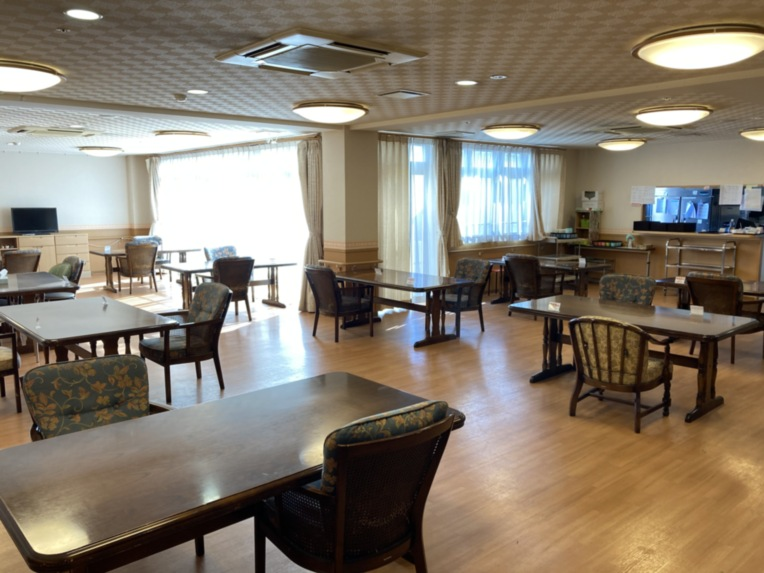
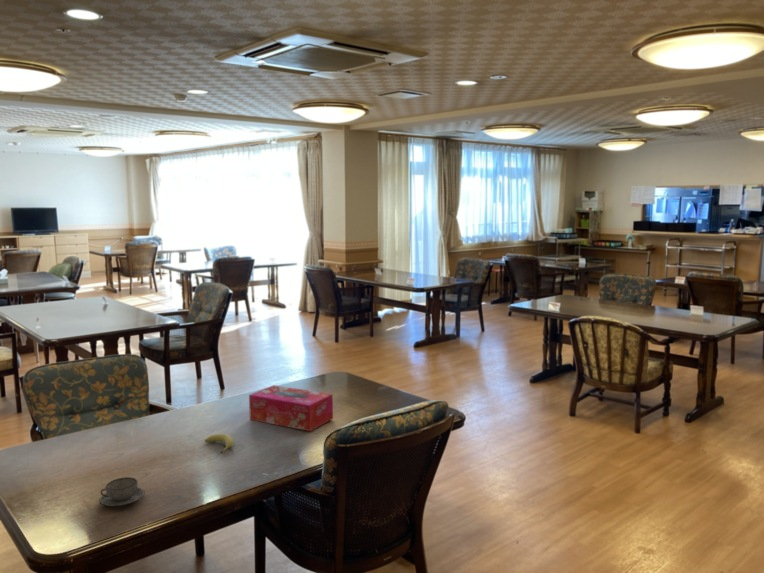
+ teacup (122, 492)
+ fruit (221, 441)
+ tissue box (291, 406)
